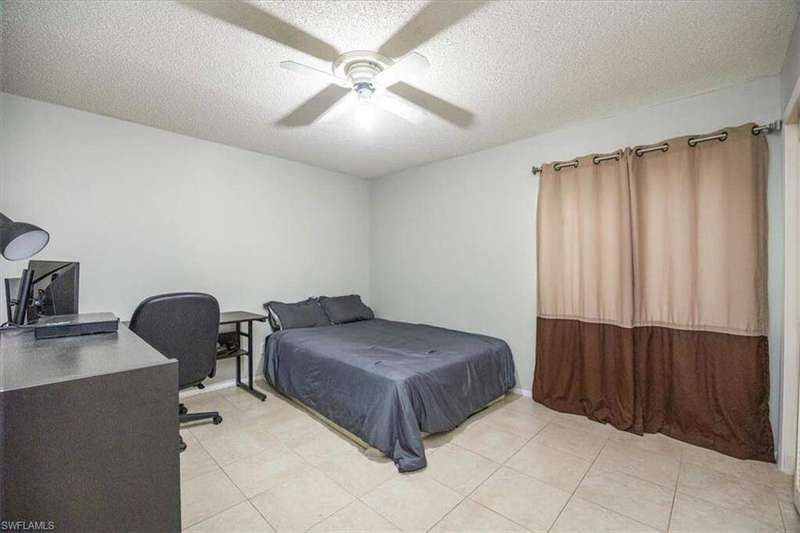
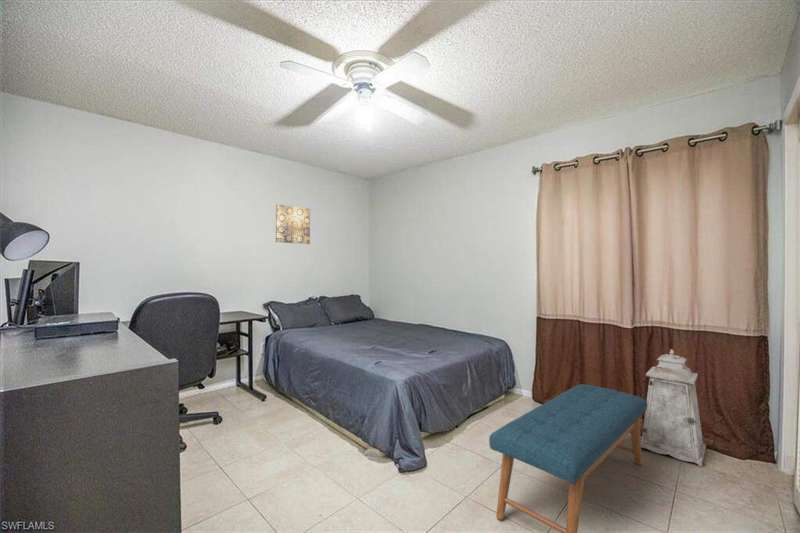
+ wall art (293, 225)
+ bench (577, 447)
+ lantern (672, 398)
